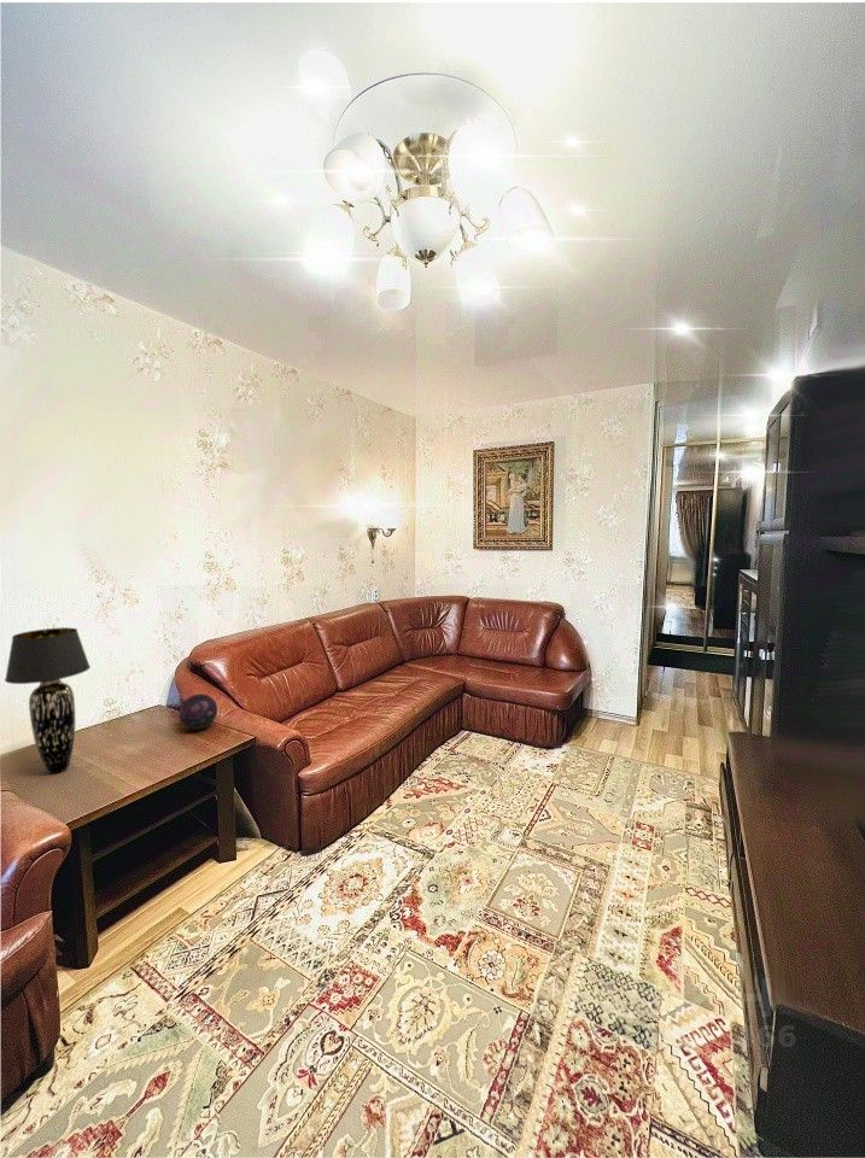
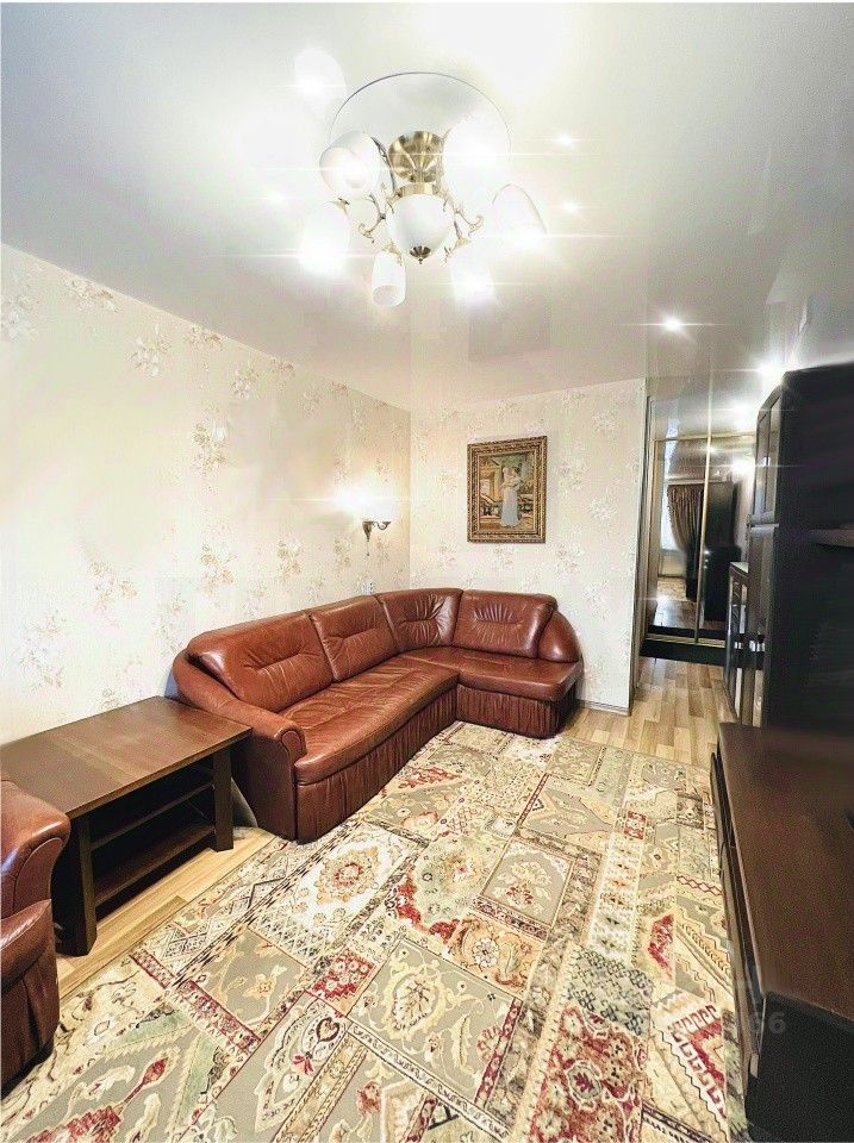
- decorative orb (198, 710)
- table lamp (52, 702)
